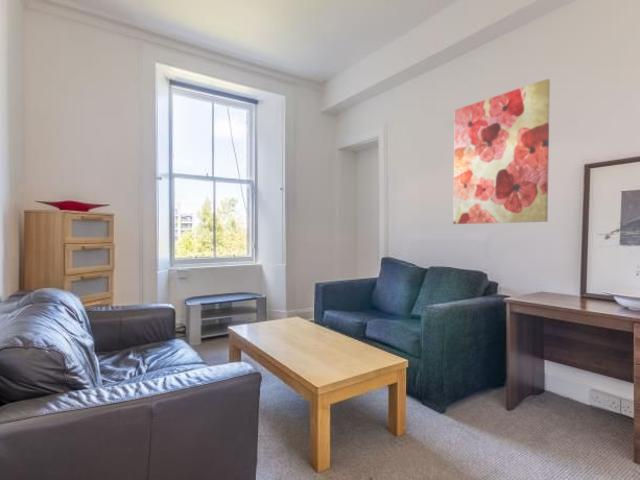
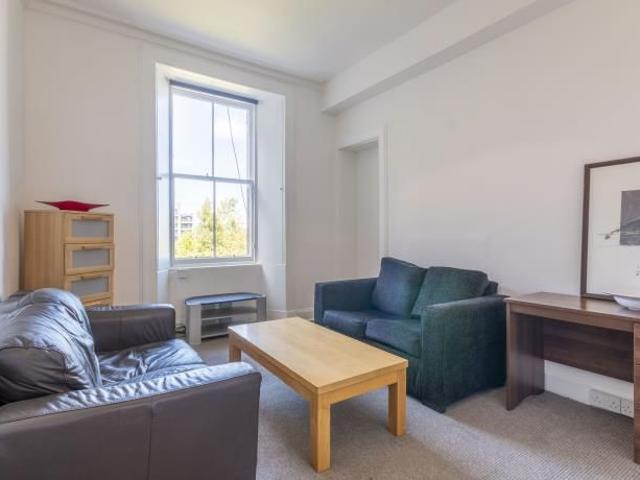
- wall art (496, 159)
